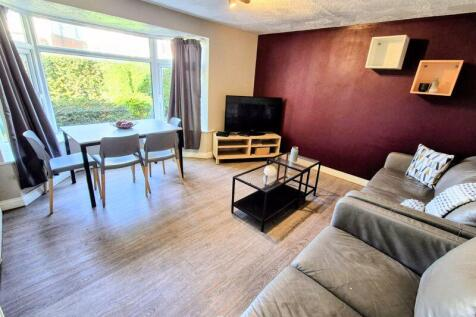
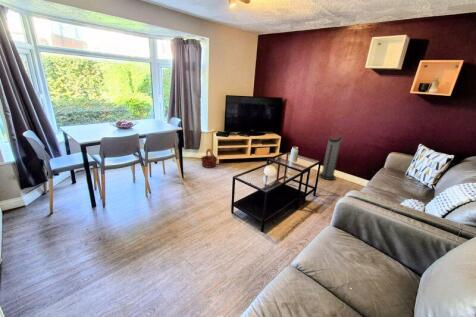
+ basket (209, 157)
+ air purifier (331, 156)
